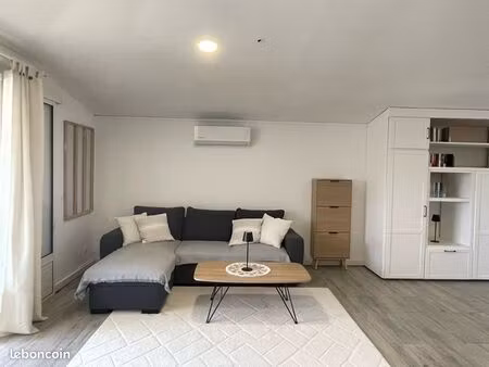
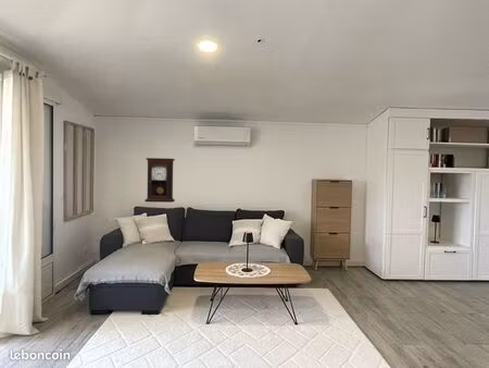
+ pendulum clock (160, 180)
